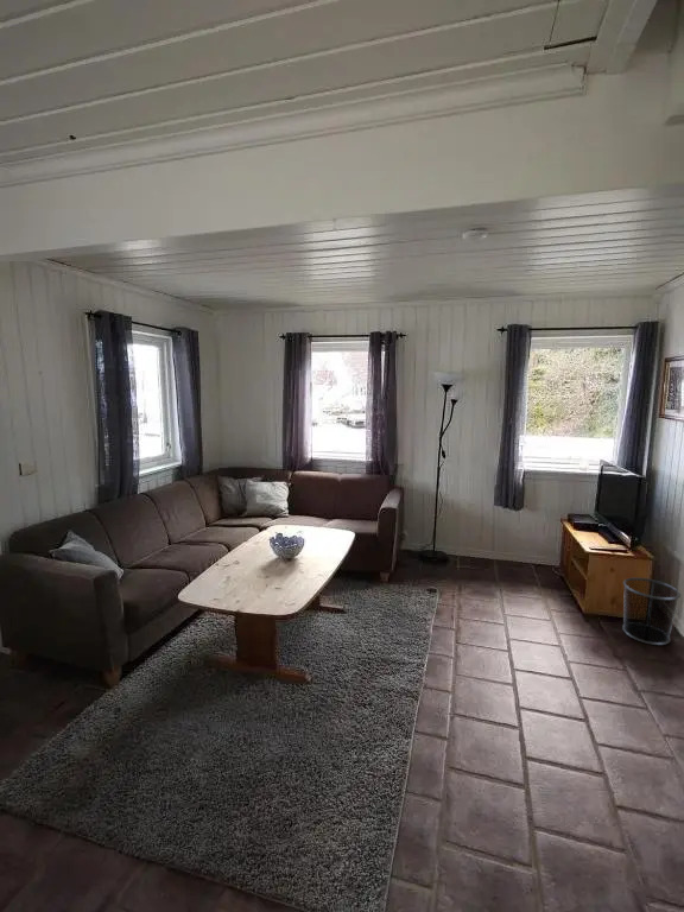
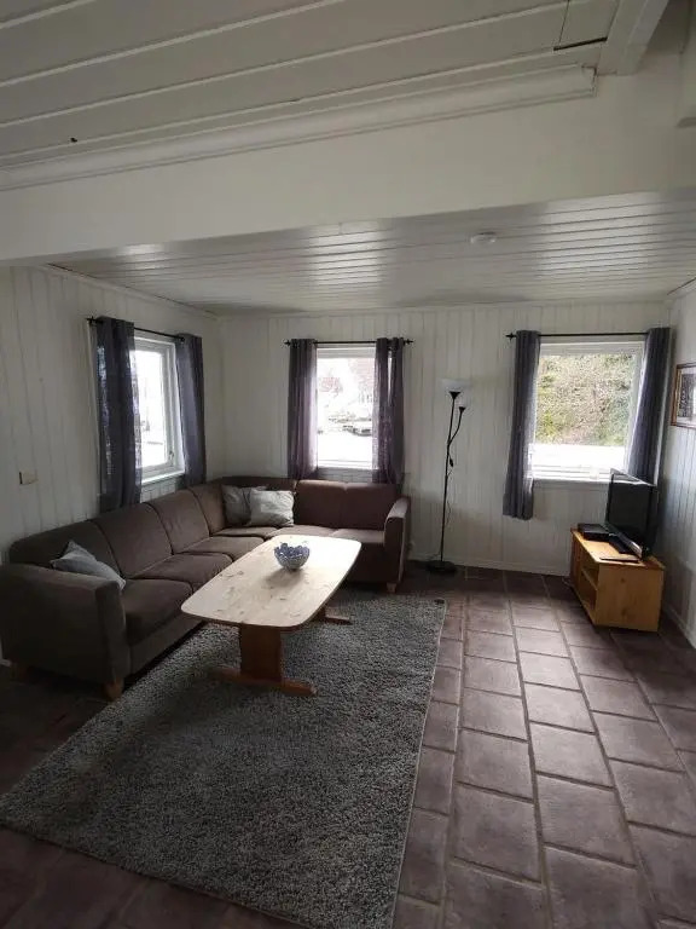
- waste bin (648, 610)
